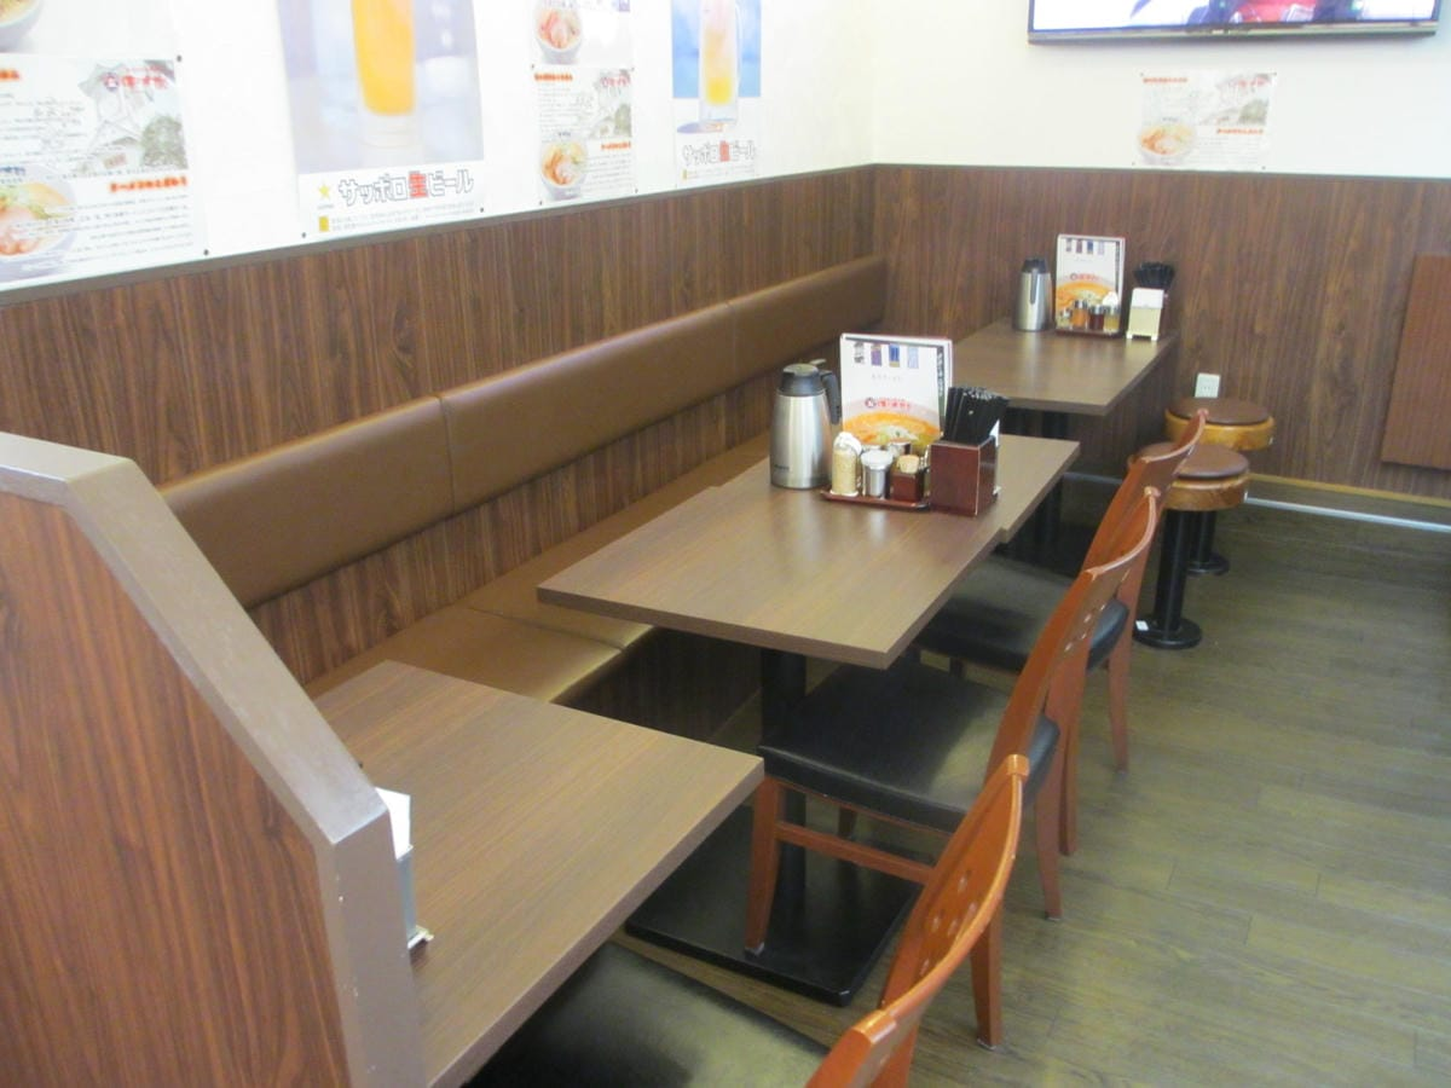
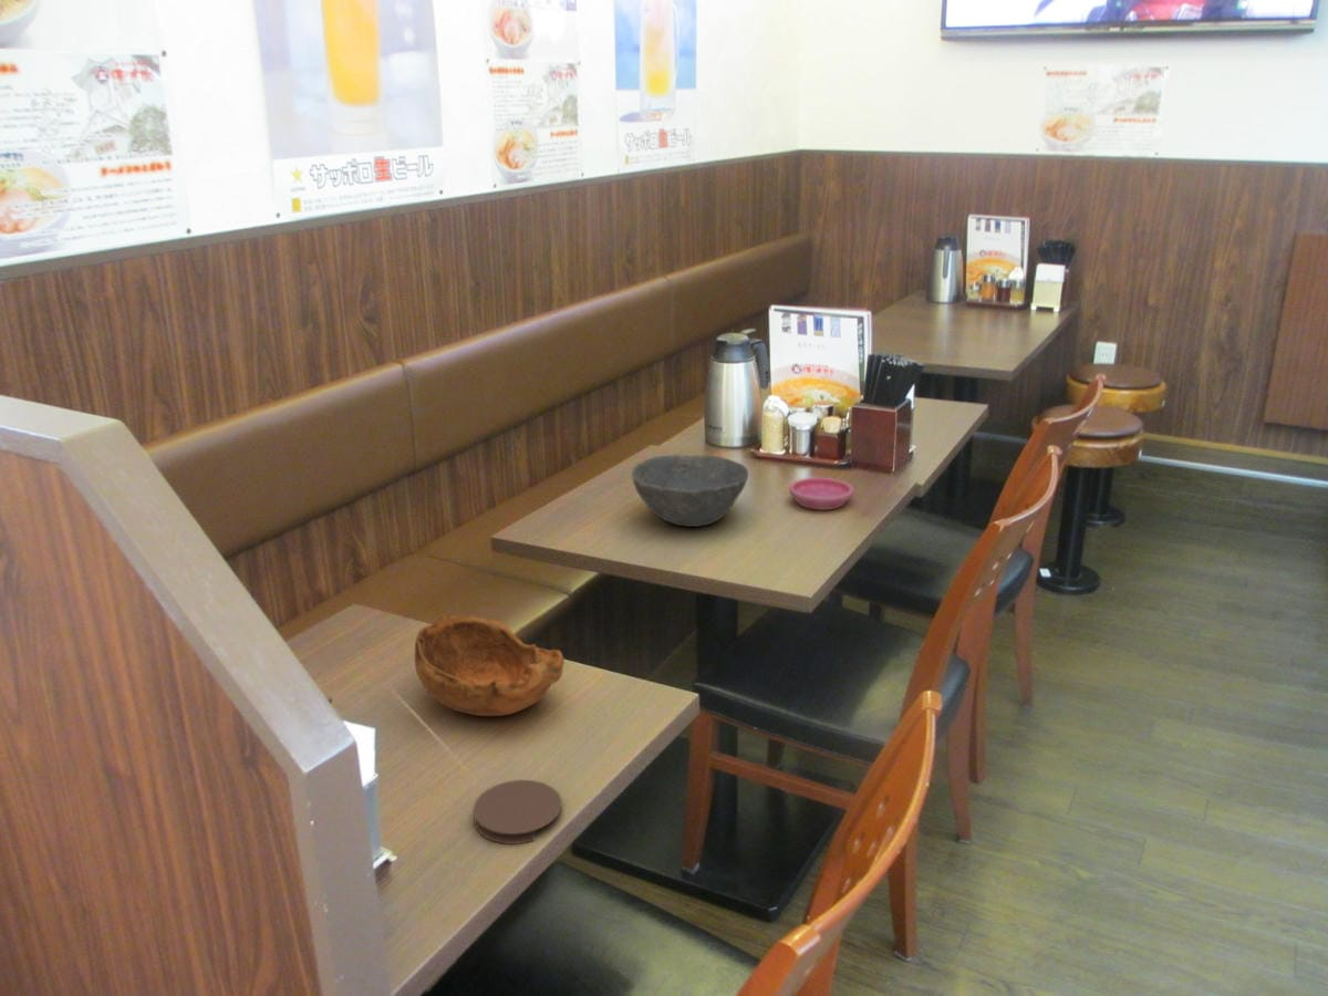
+ coaster (518, 810)
+ bowl (689, 495)
+ saucer (820, 494)
+ bowl (489, 674)
